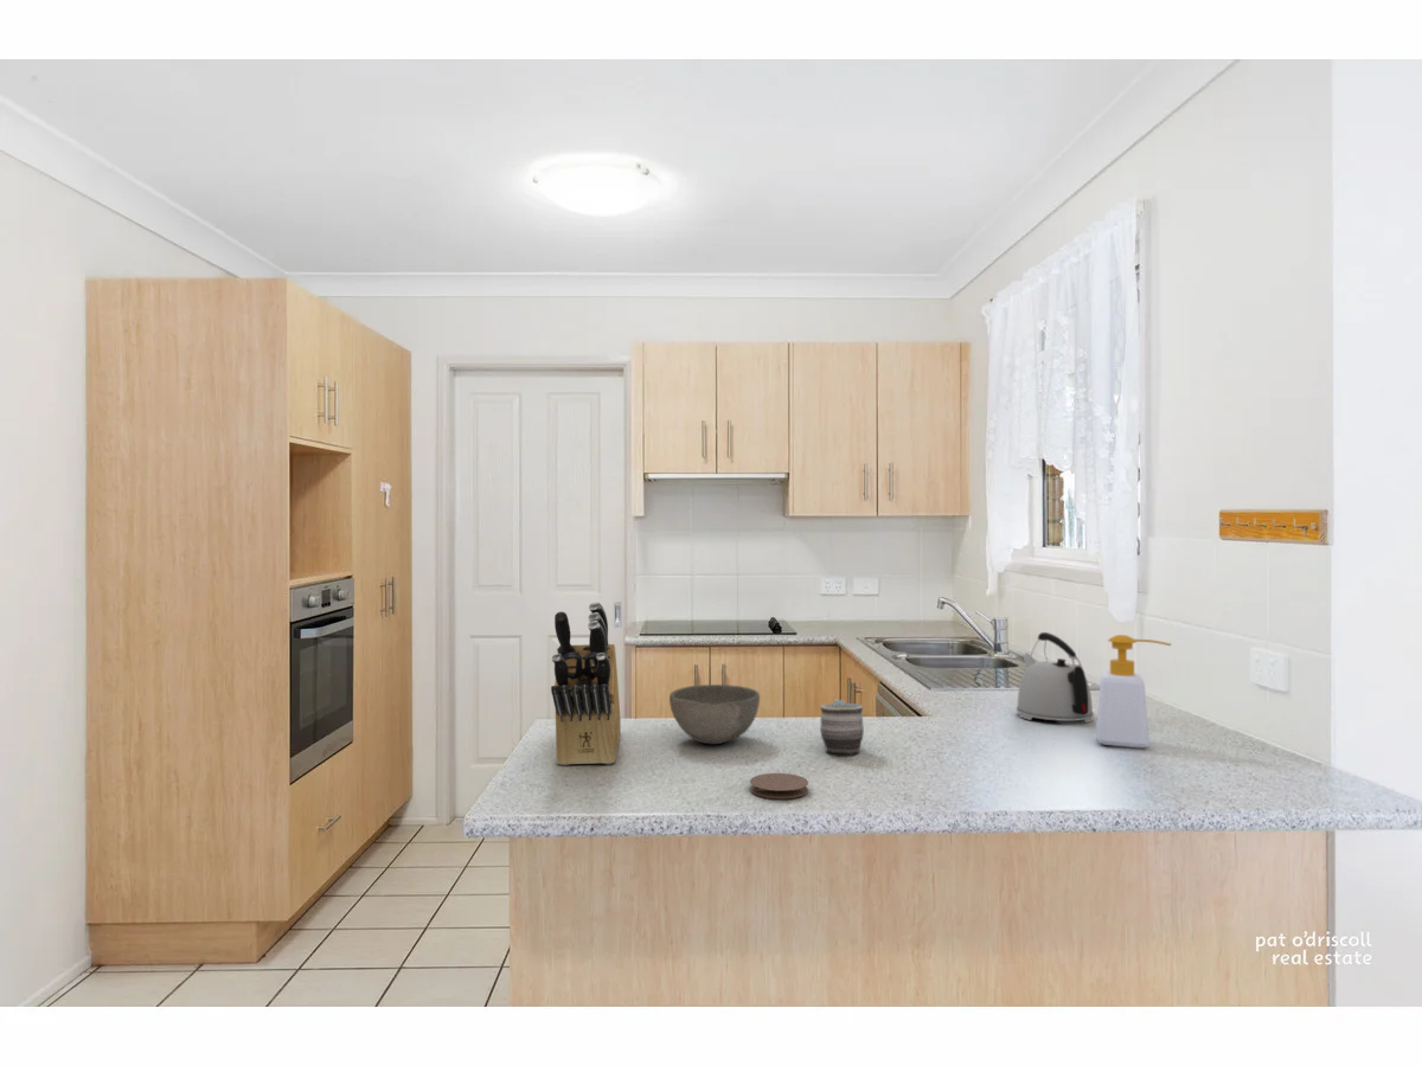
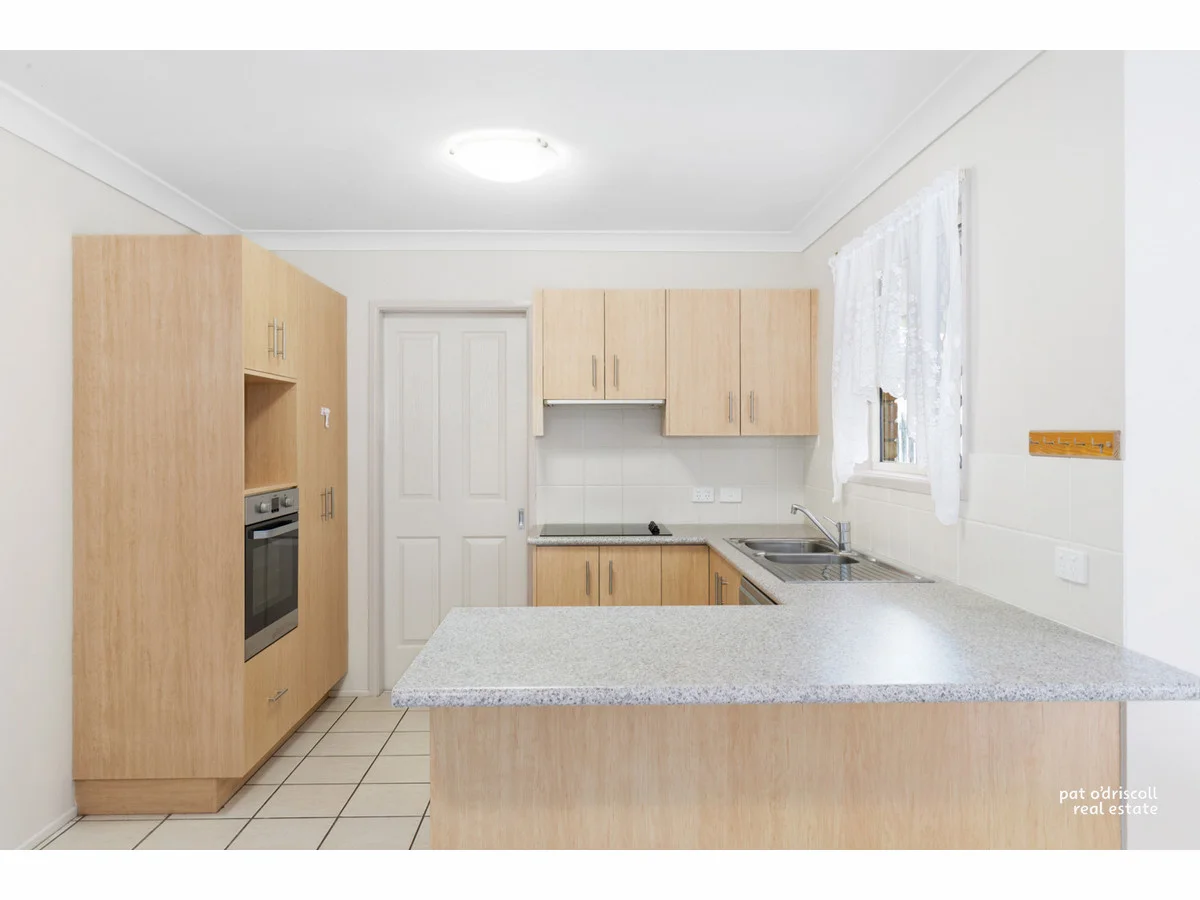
- bowl (715, 717)
- coaster (779, 785)
- knife block (588, 675)
- soap bottle (1133, 689)
- kettle (1052, 674)
- mug (839, 725)
